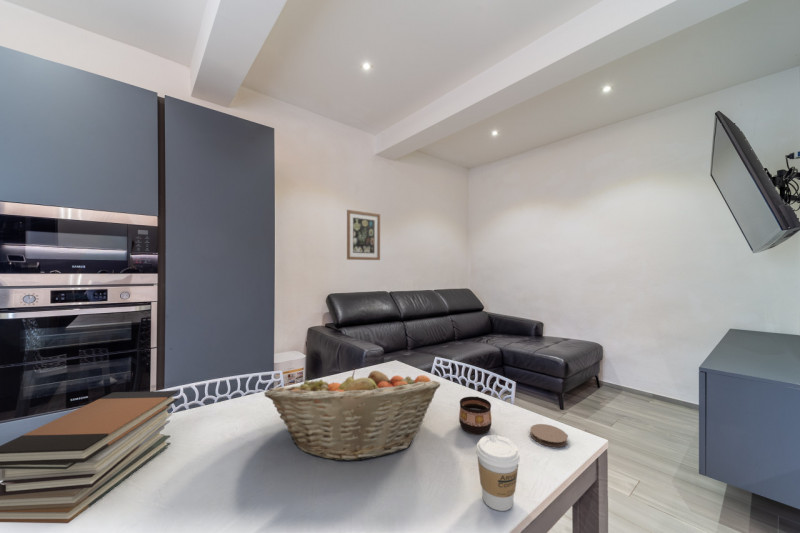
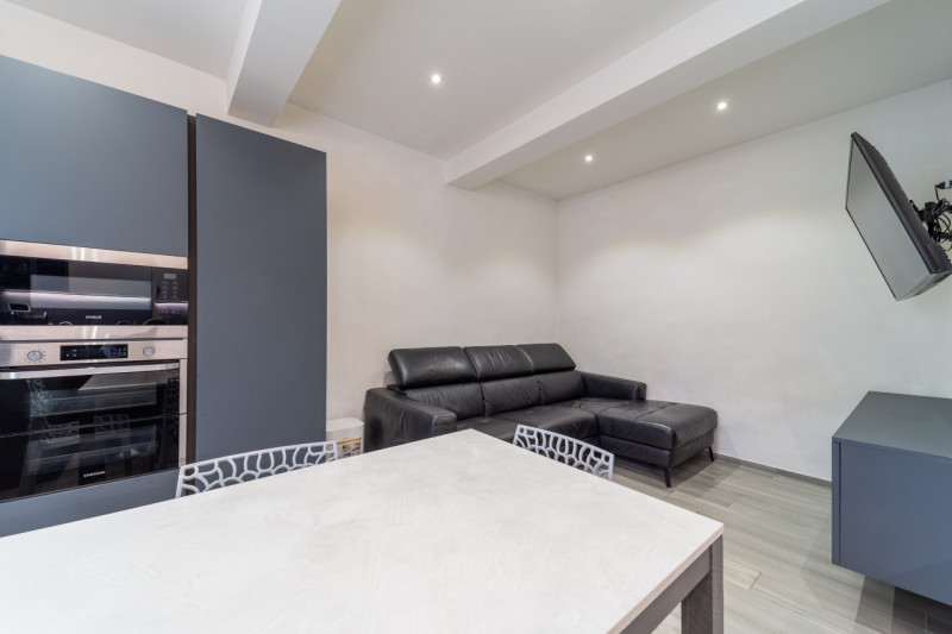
- coaster (548, 434)
- cup (476, 414)
- coffee cup (497, 471)
- book stack (99, 444)
- fruit basket (355, 401)
- wall art (364, 236)
